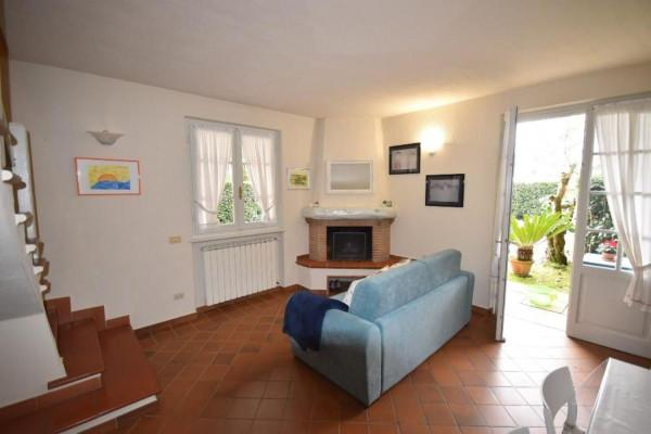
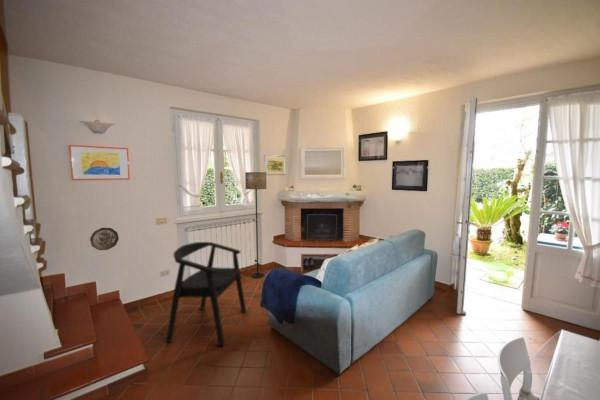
+ floor lamp (256, 225)
+ decorative plate (104, 238)
+ armchair (209, 286)
